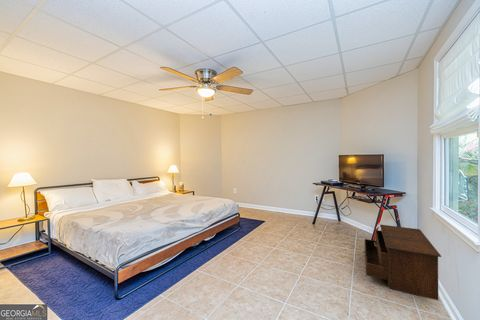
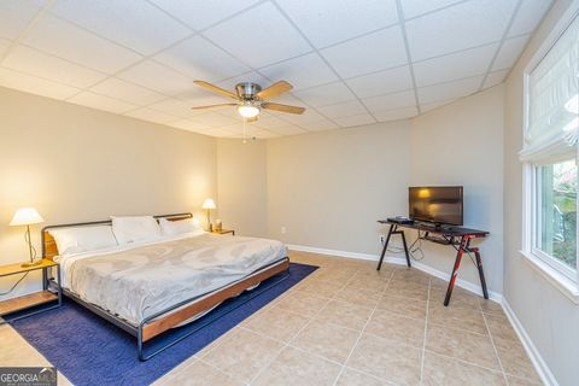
- drawer (393, 253)
